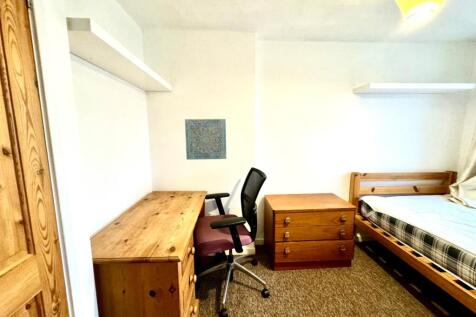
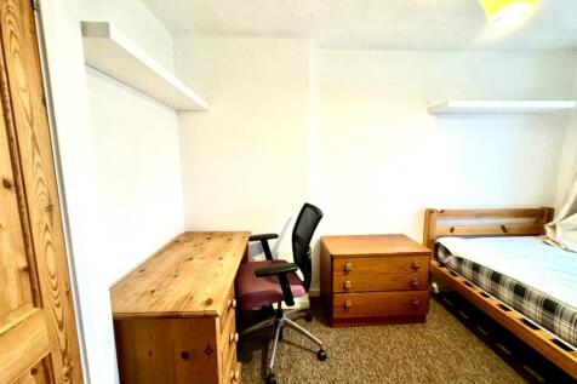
- wall art (206, 139)
